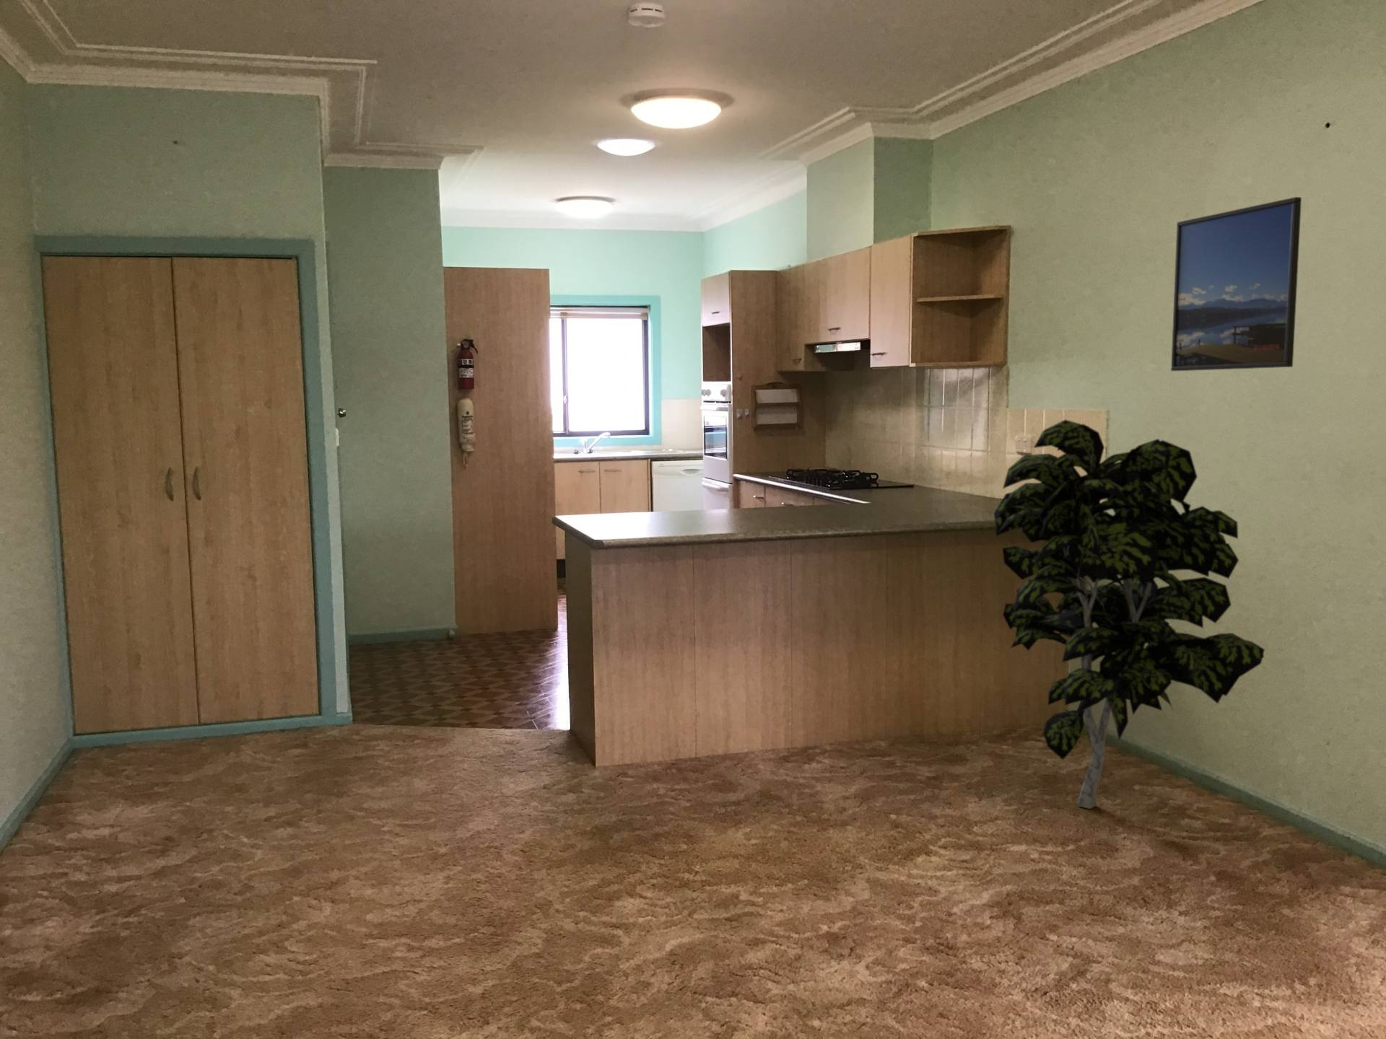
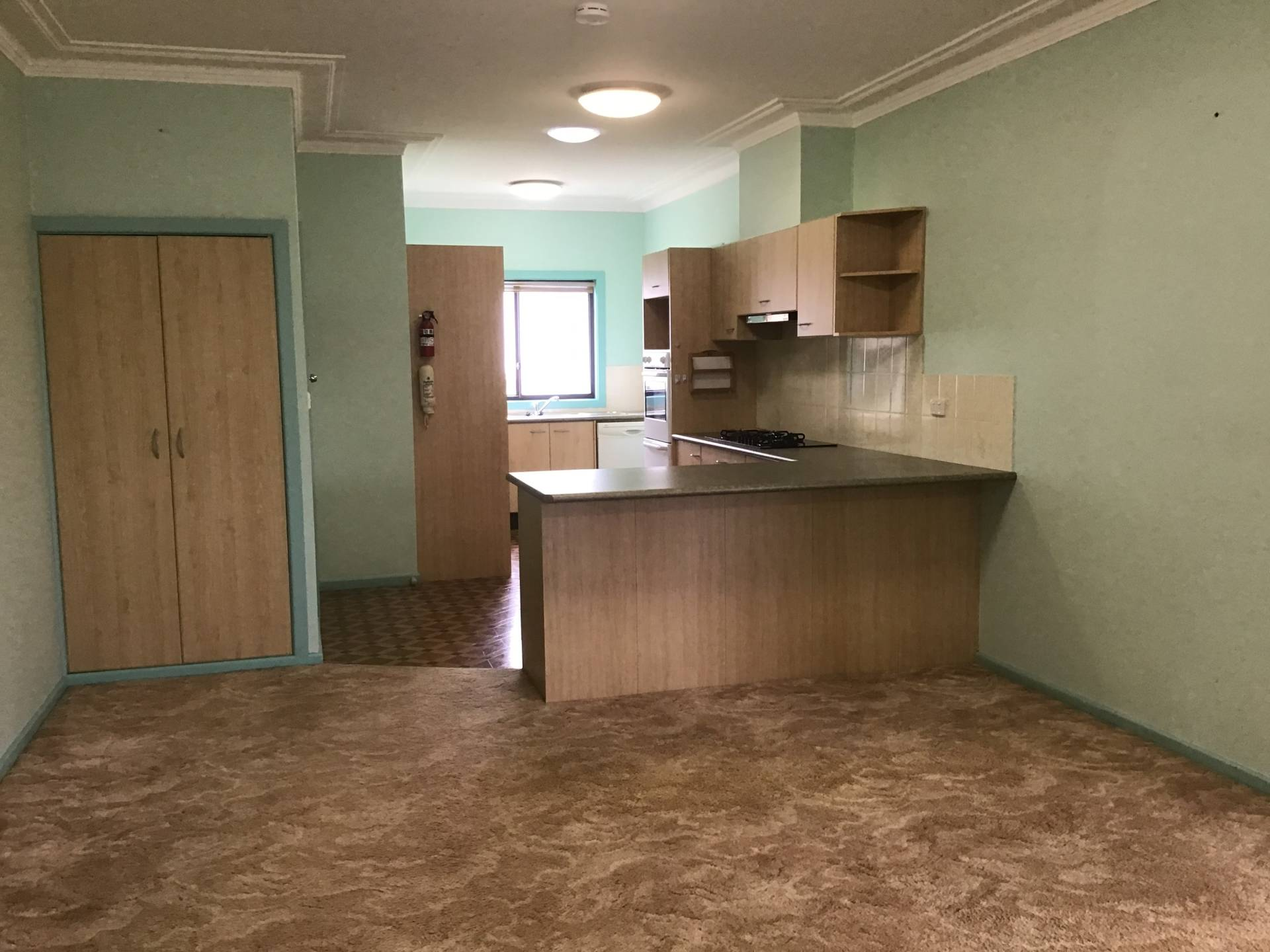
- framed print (1231, 290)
- indoor plant (1116, 619)
